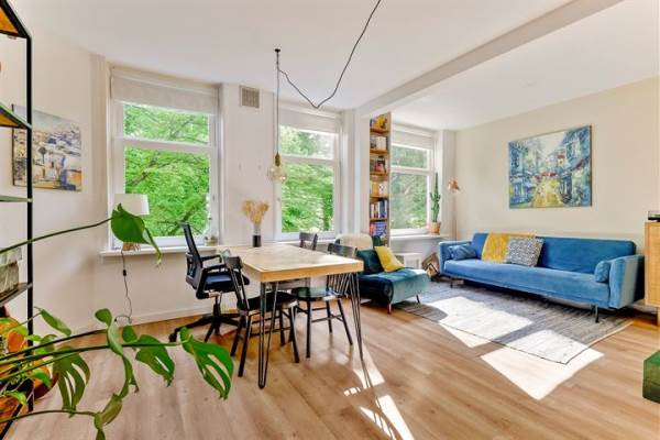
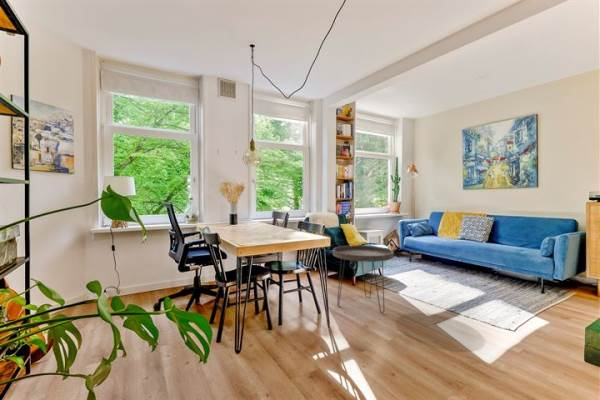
+ side table (363, 277)
